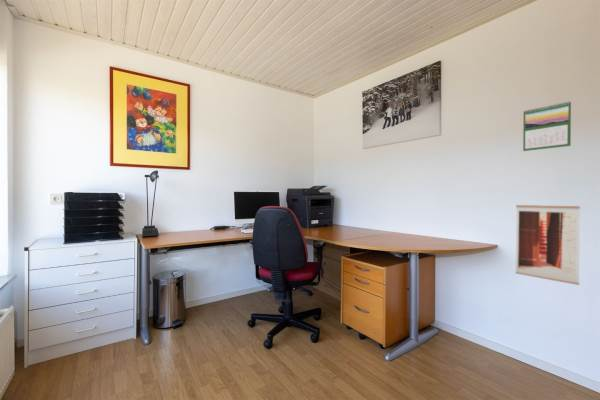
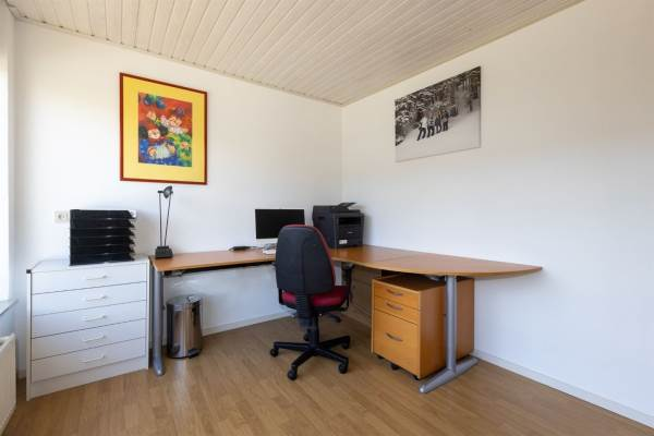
- calendar (545, 126)
- wall art (545, 242)
